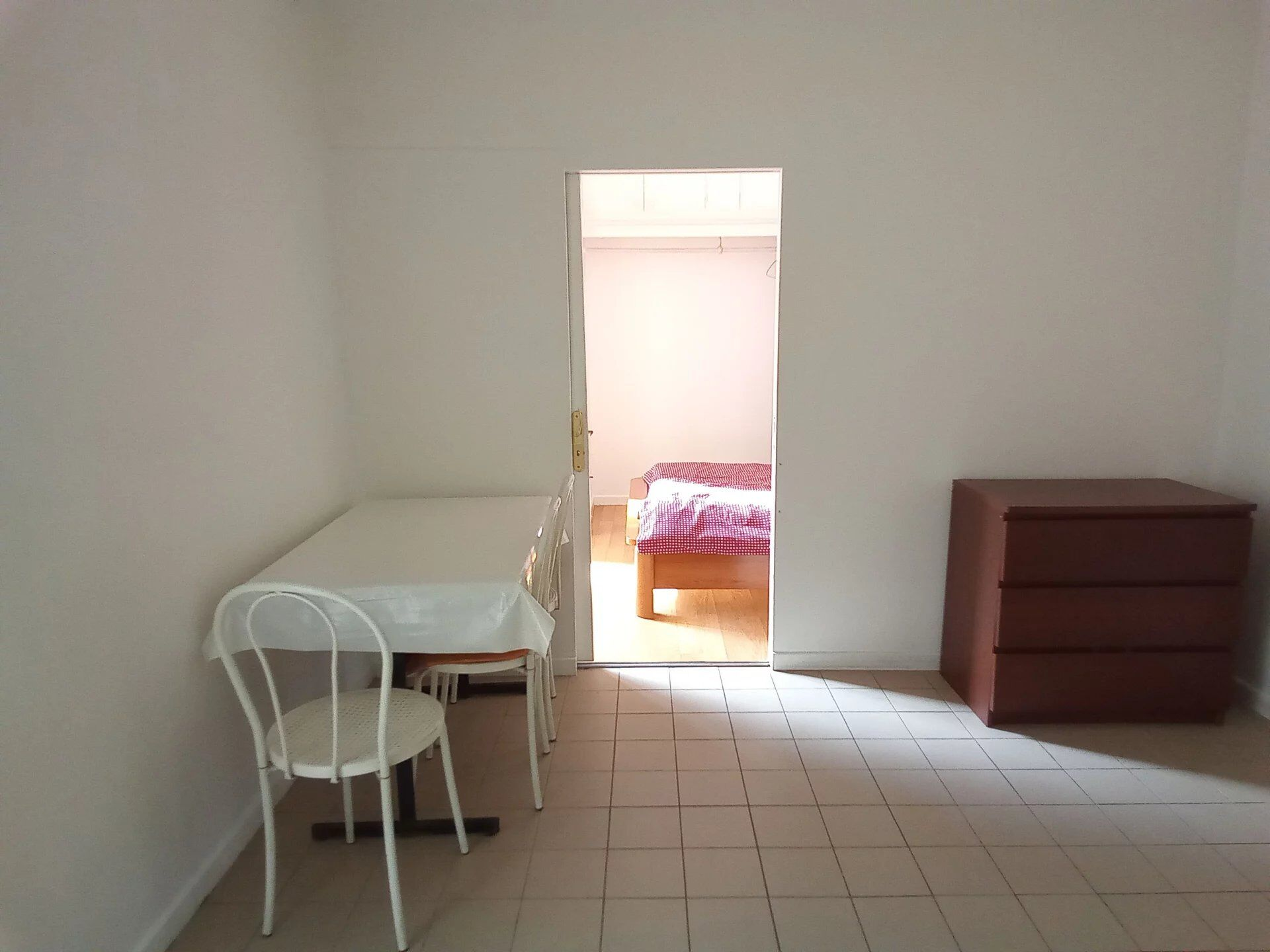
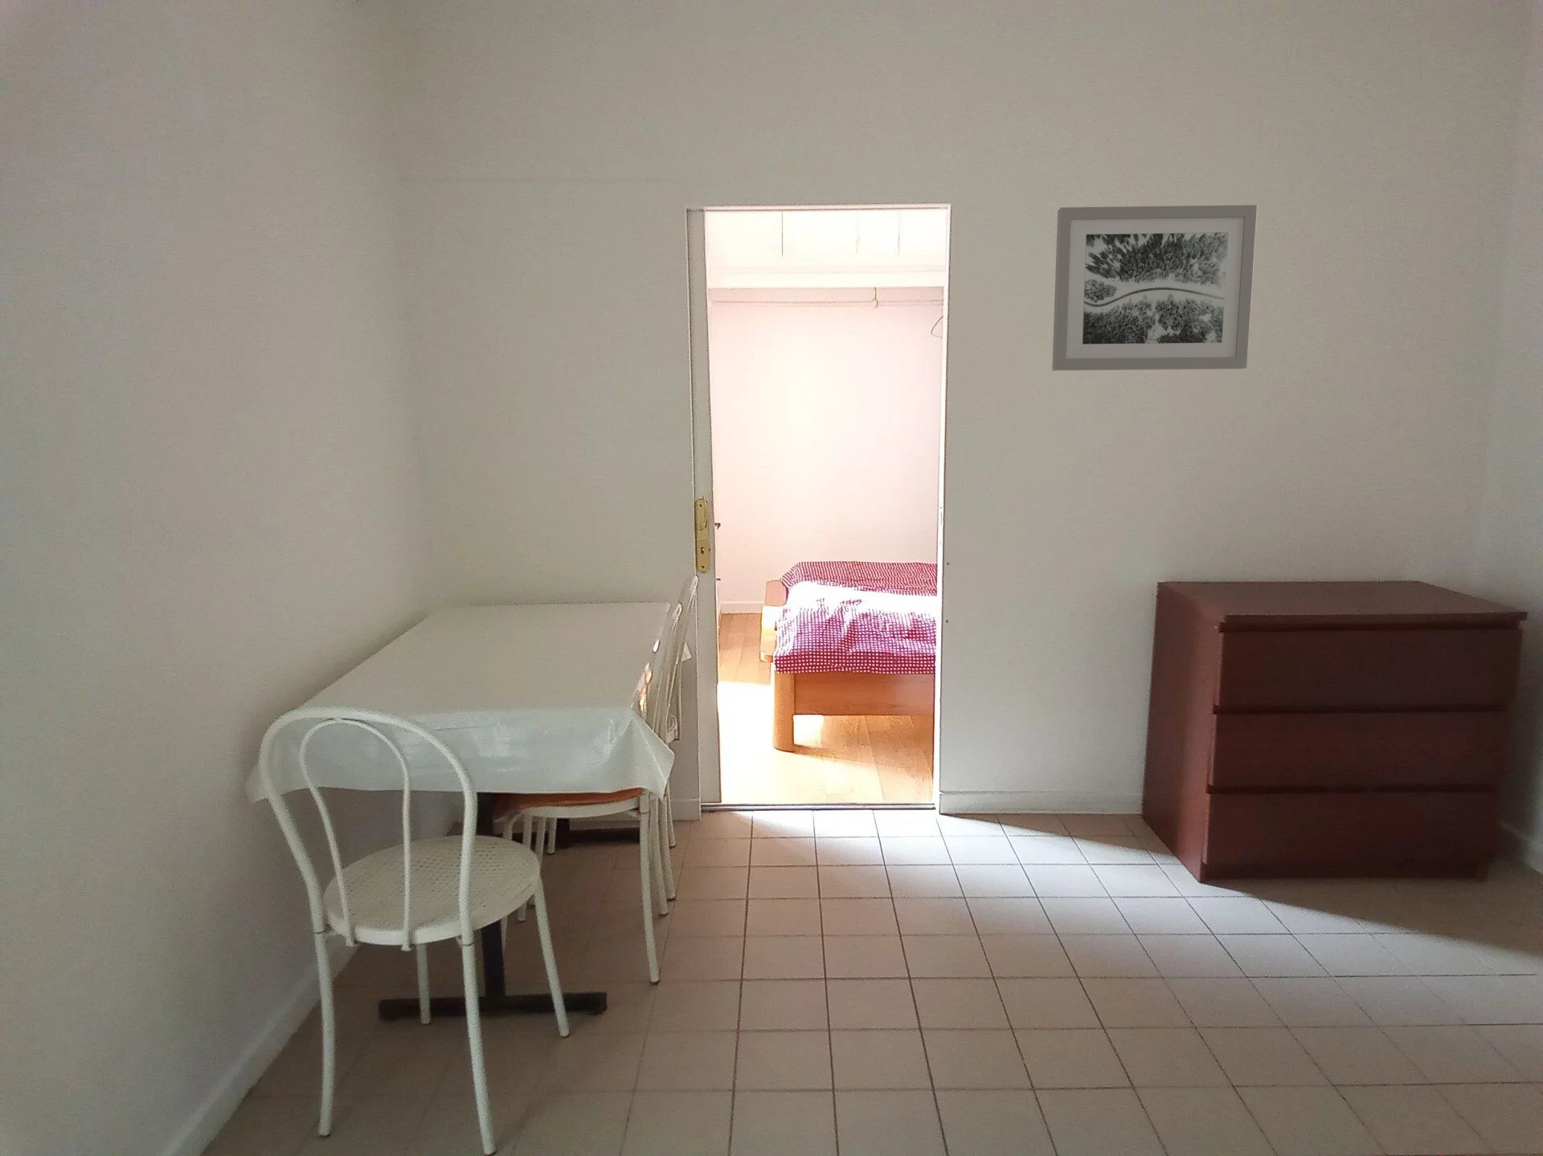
+ wall art (1153, 289)
